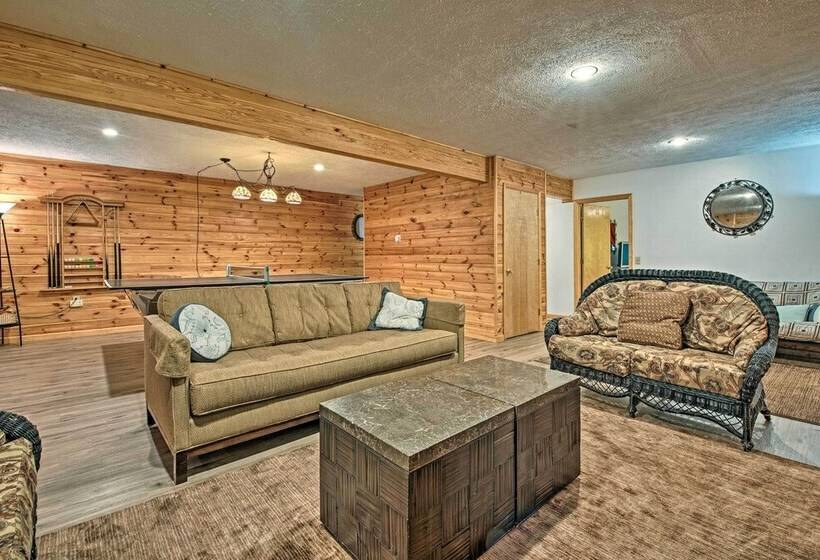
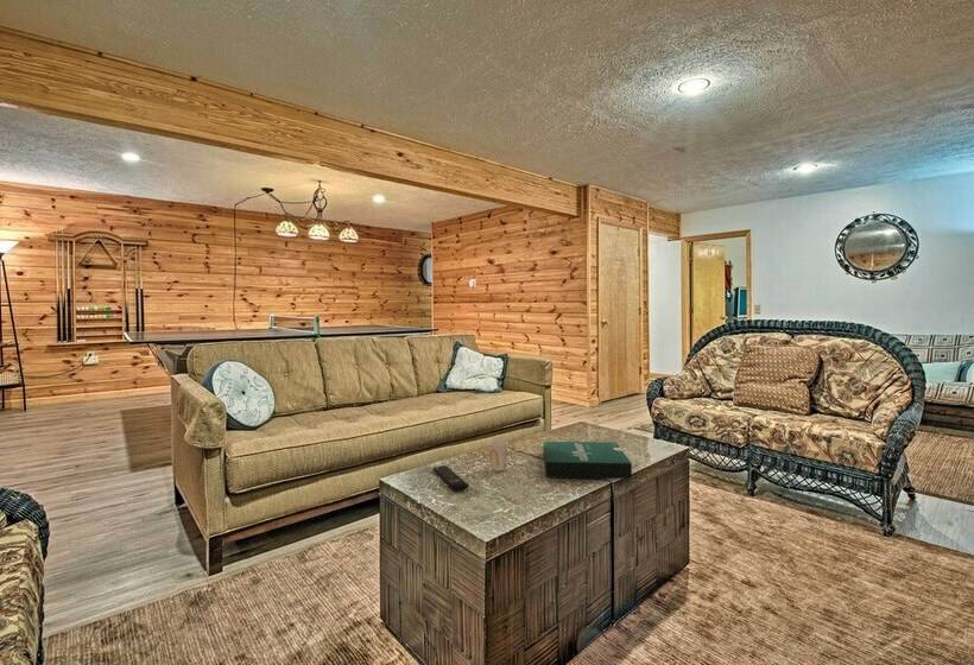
+ remote control (449, 476)
+ pizza box (583, 458)
+ cup (498, 455)
